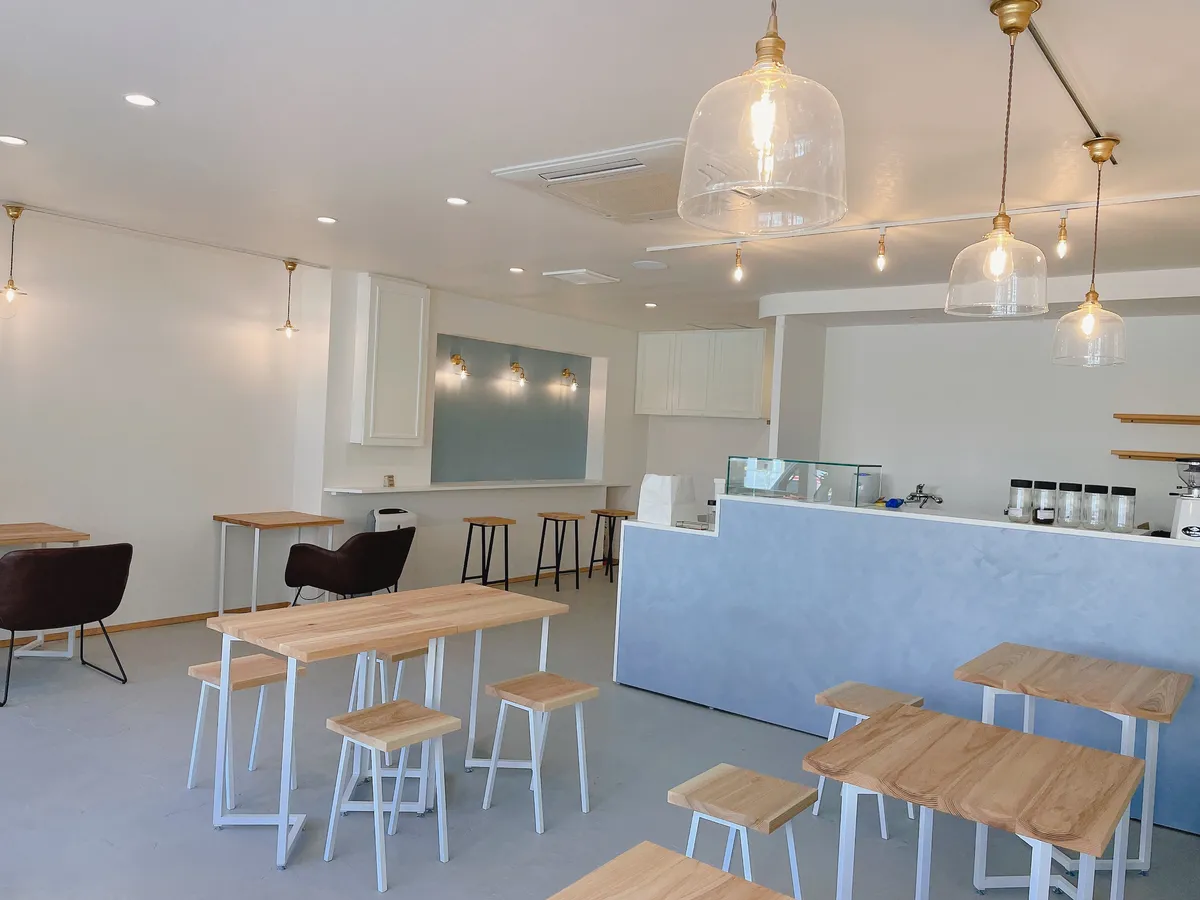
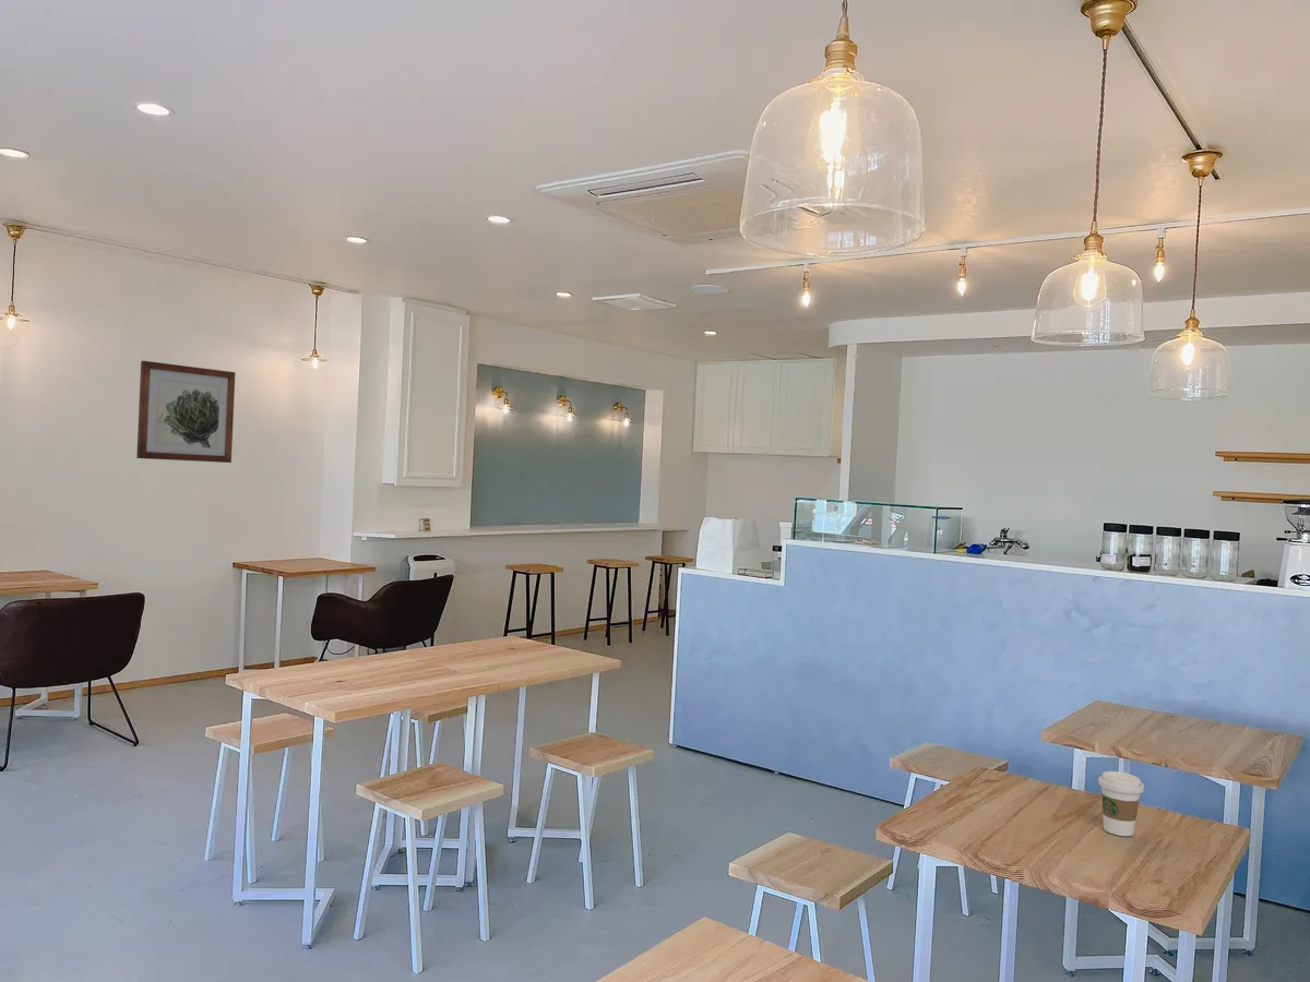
+ coffee cup (1119, 803)
+ wall art (188, 414)
